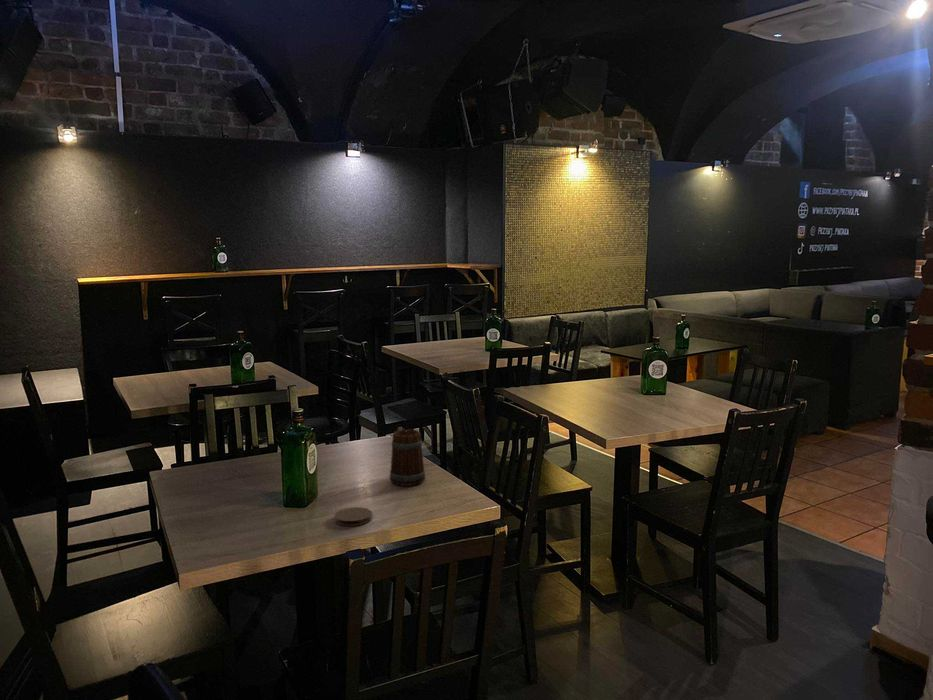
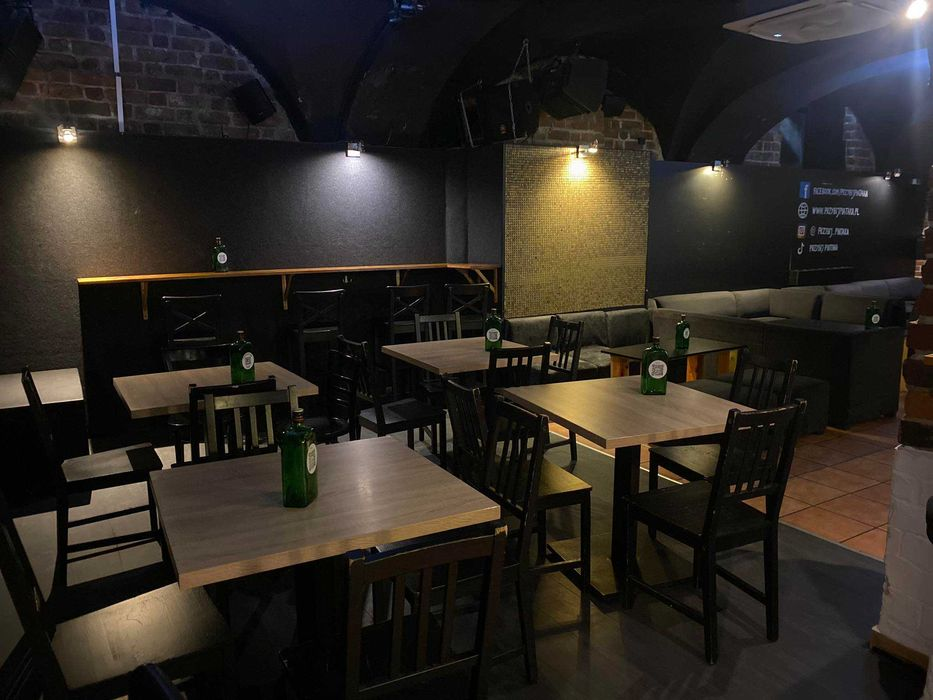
- beer mug (405, 454)
- coaster (353, 516)
